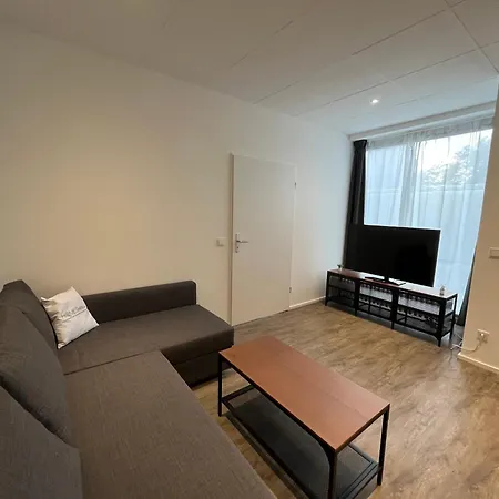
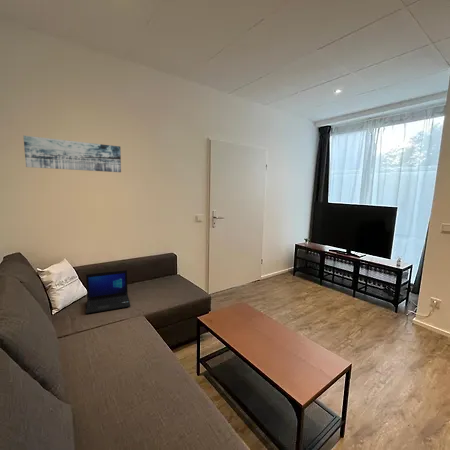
+ wall art (77, 155)
+ laptop (107, 290)
